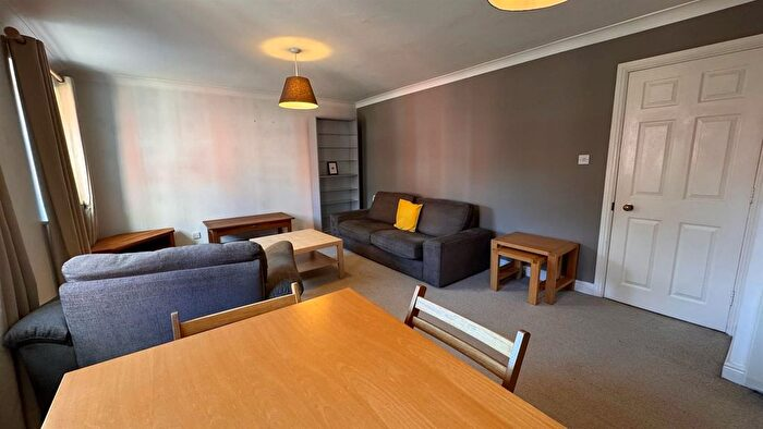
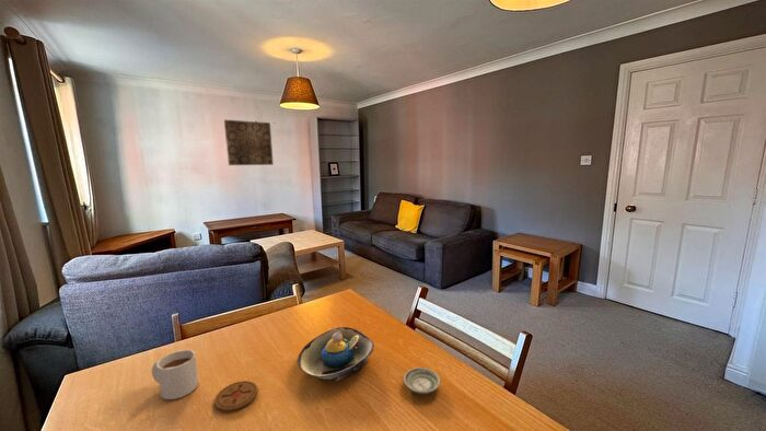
+ decorative bowl (339, 342)
+ wall art (249, 143)
+ saucer (421, 382)
+ coaster (236, 395)
+ mug (172, 372)
